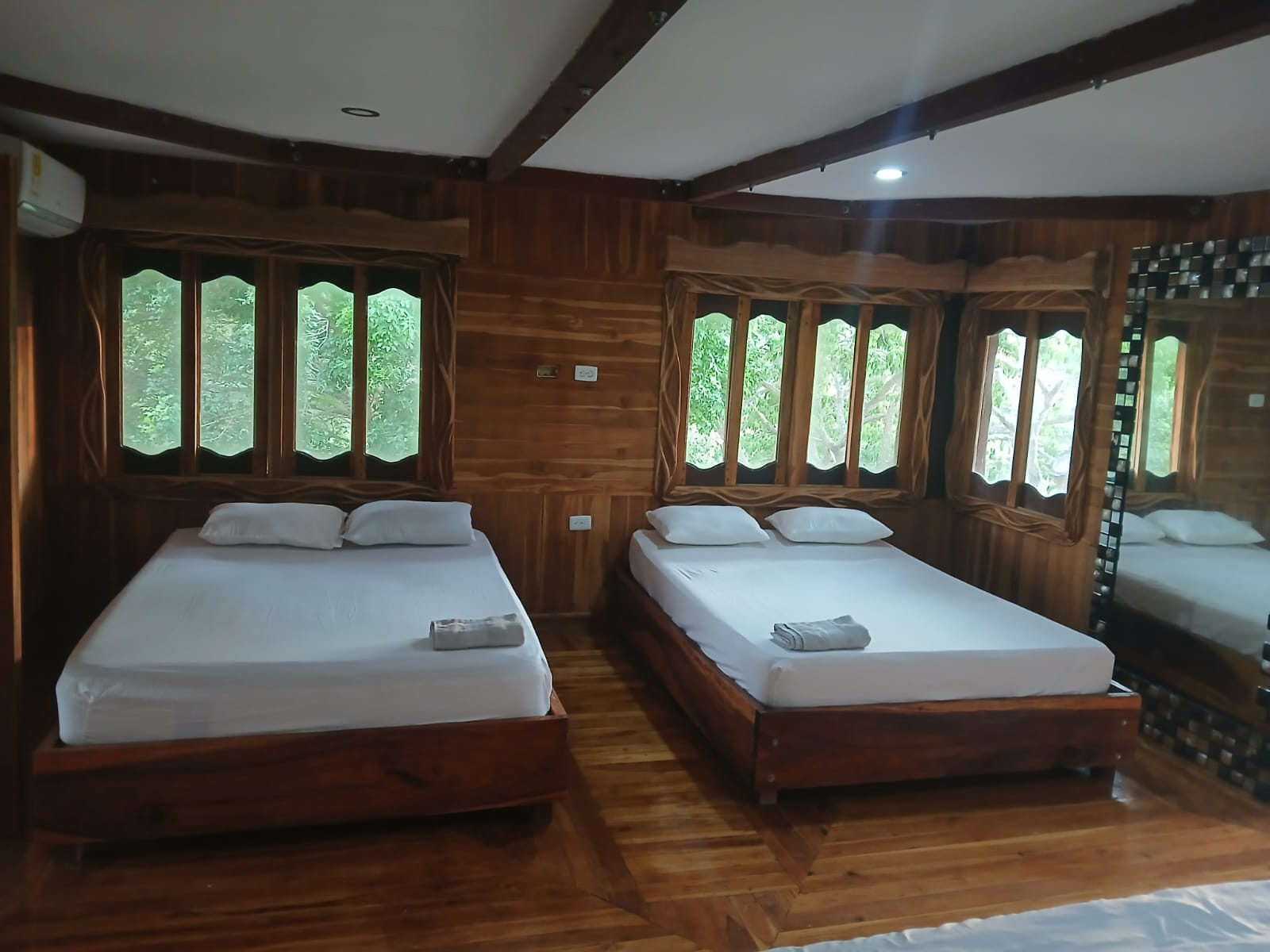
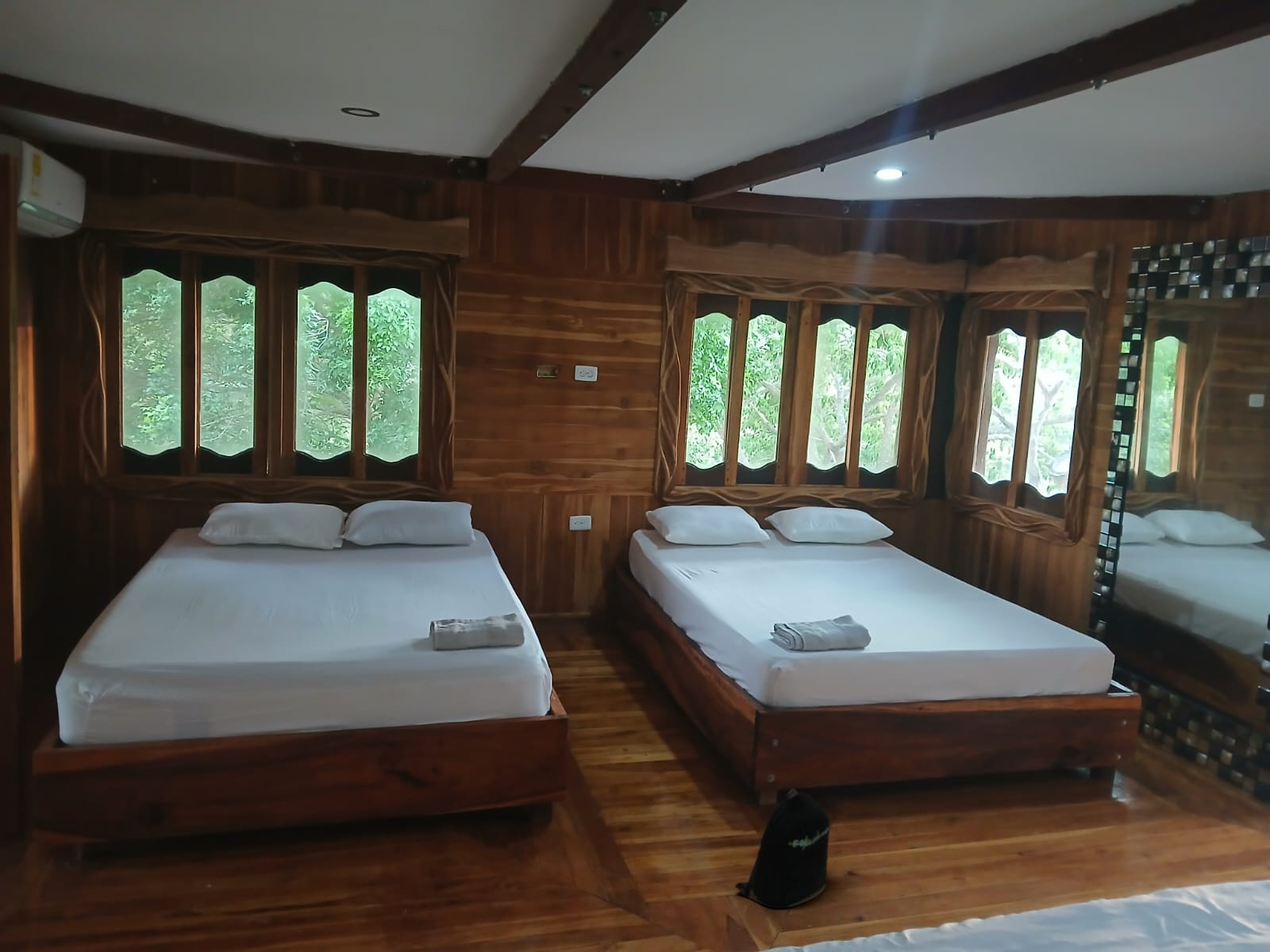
+ backpack (785, 835)
